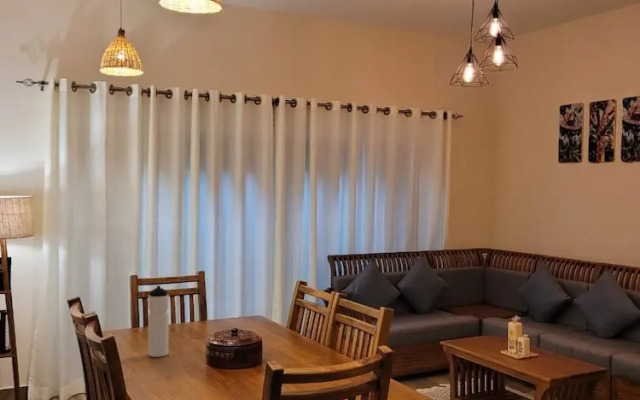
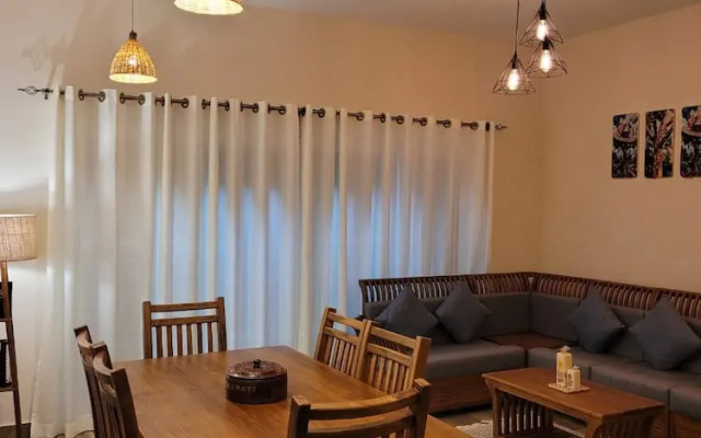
- water bottle (158, 320)
